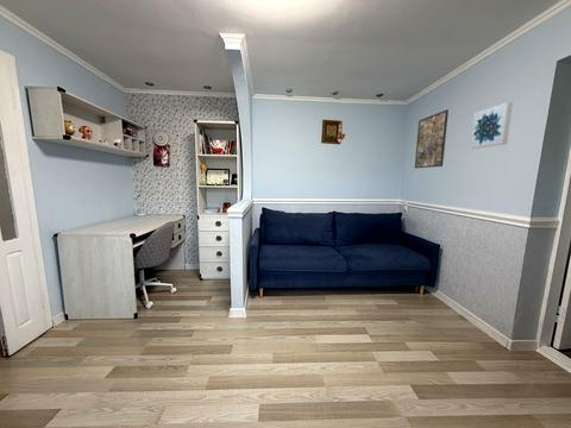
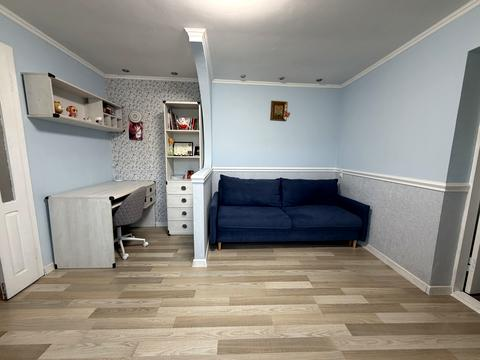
- wall art (489, 127)
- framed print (429, 141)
